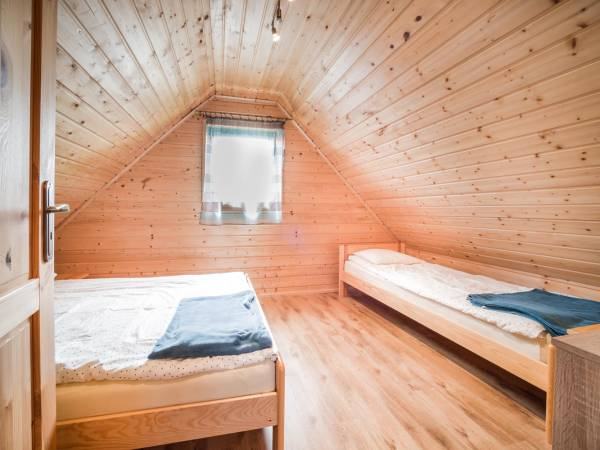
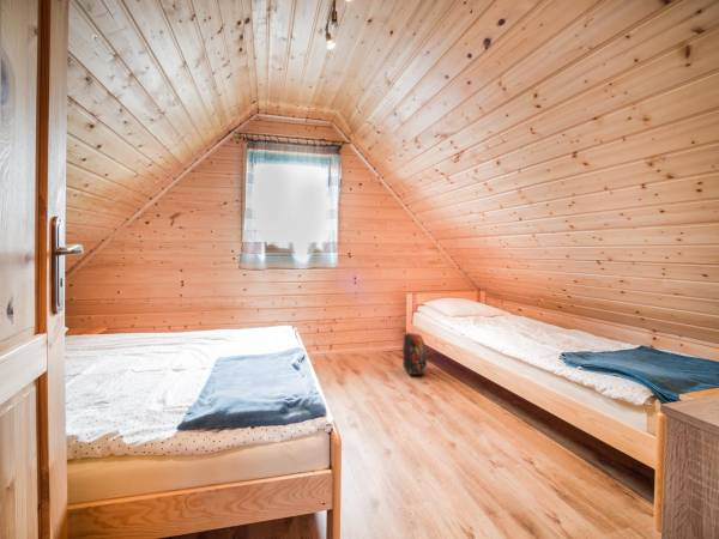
+ backpack (412, 351)
